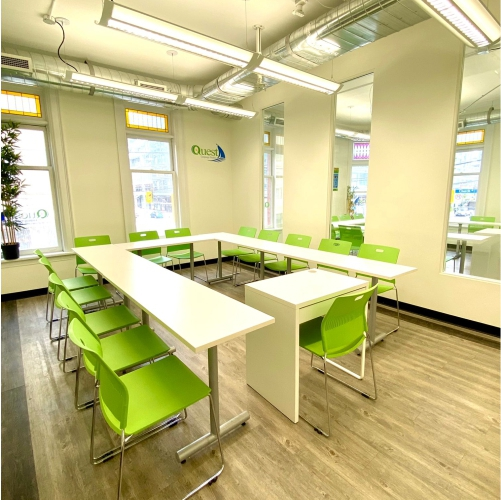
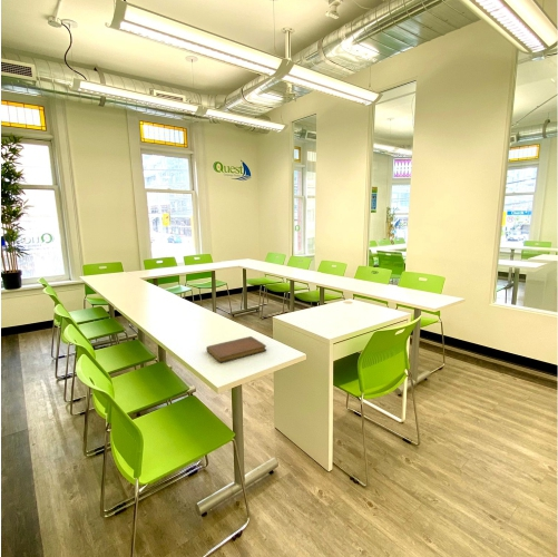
+ notebook (236, 348)
